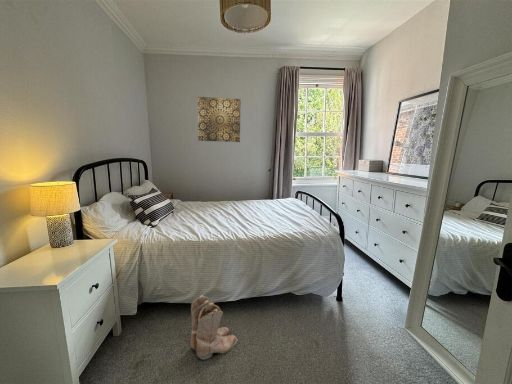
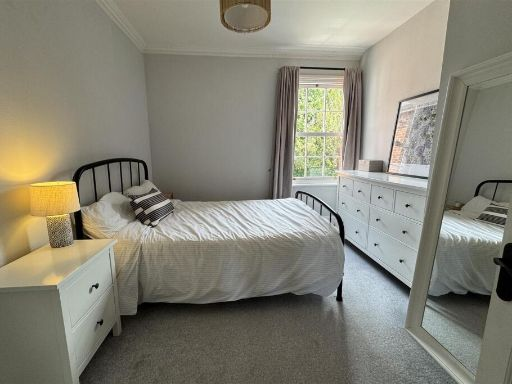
- wall art (219, 120)
- boots (214, 321)
